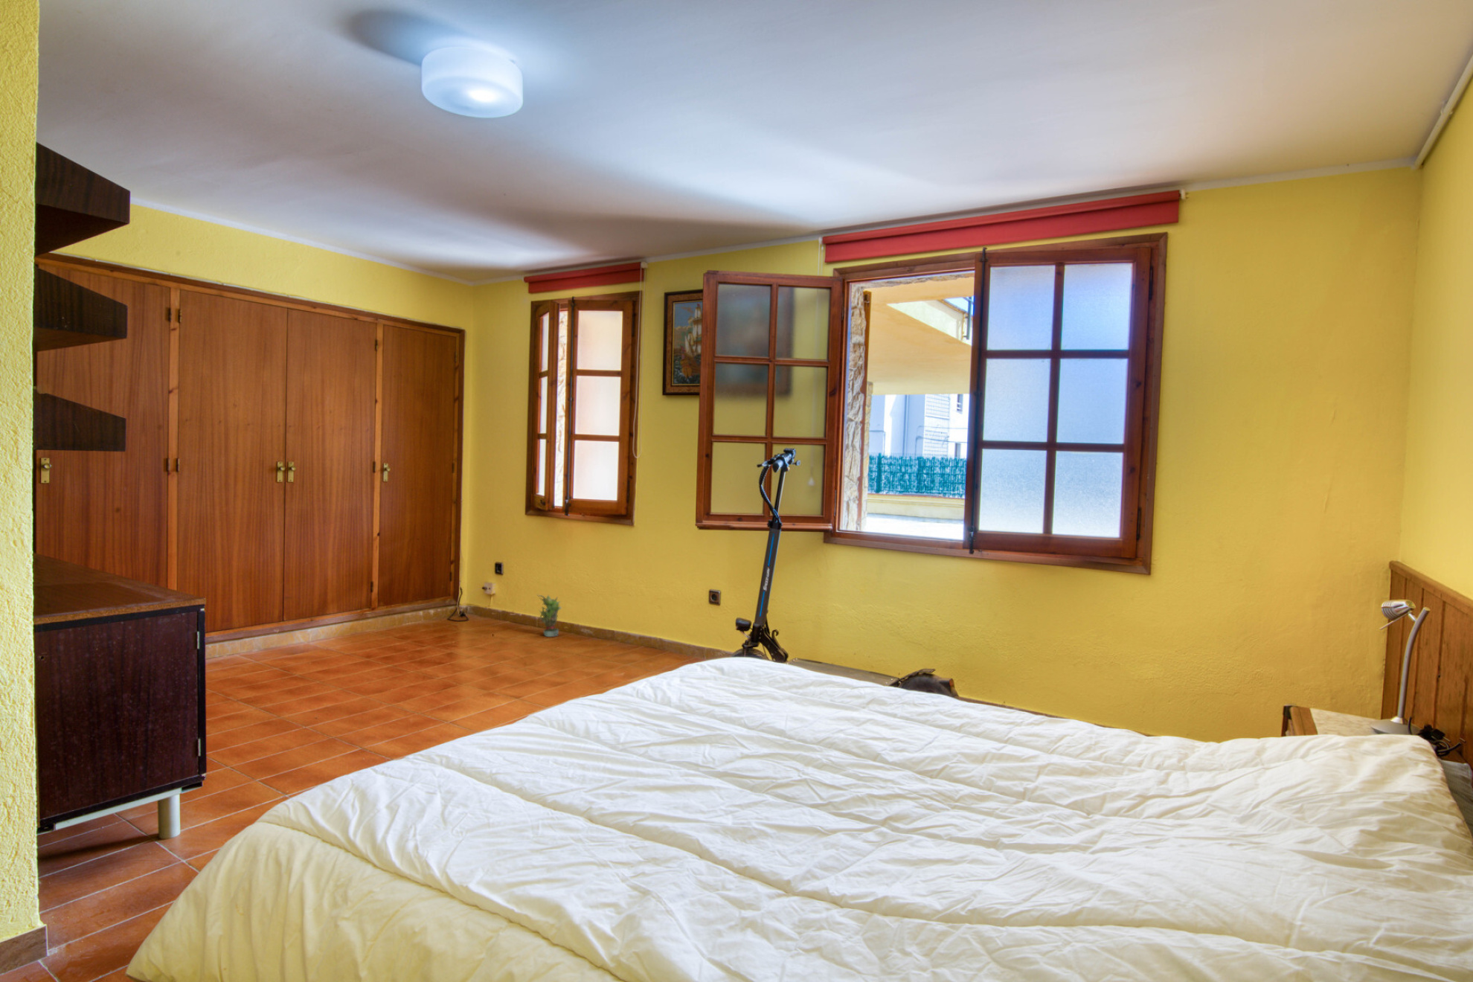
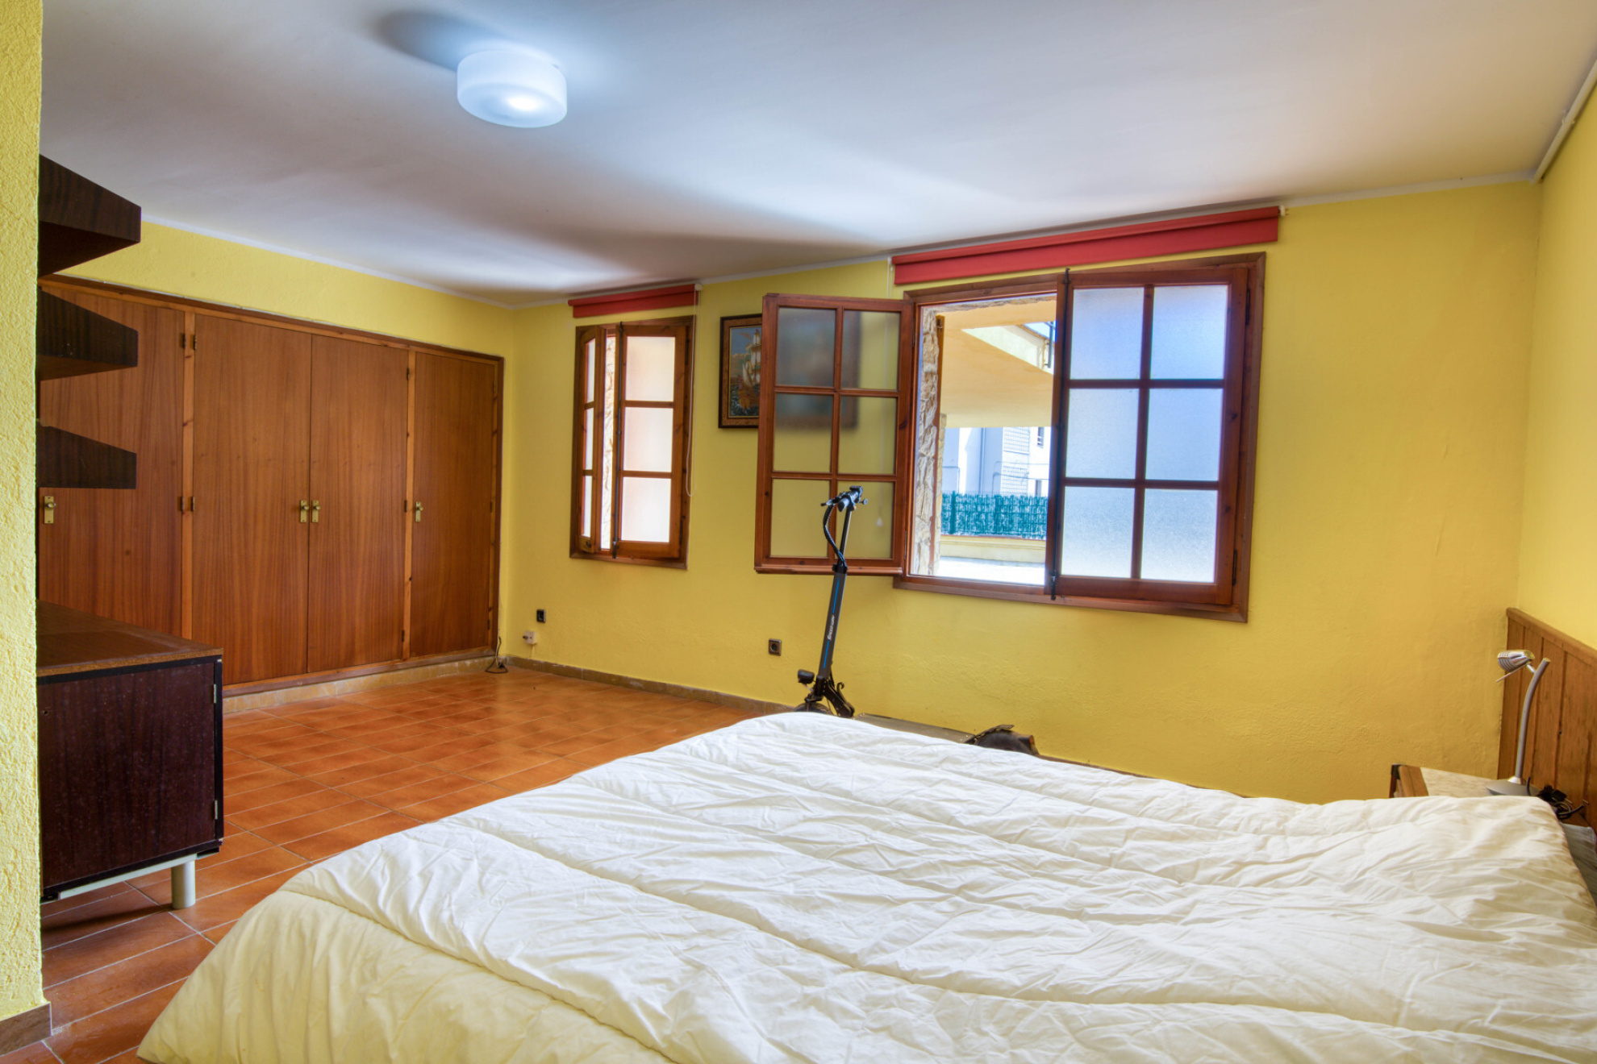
- potted plant (548, 614)
